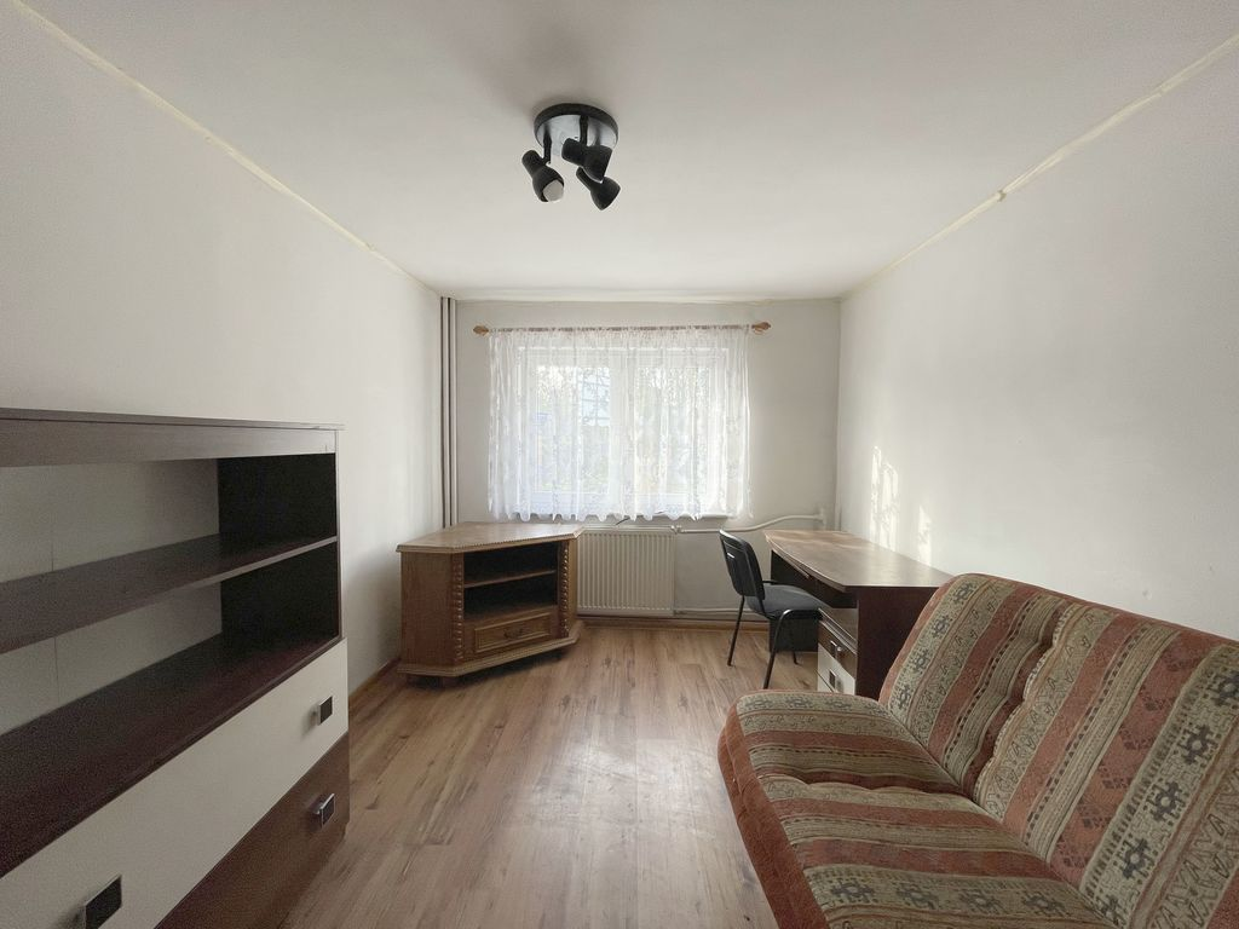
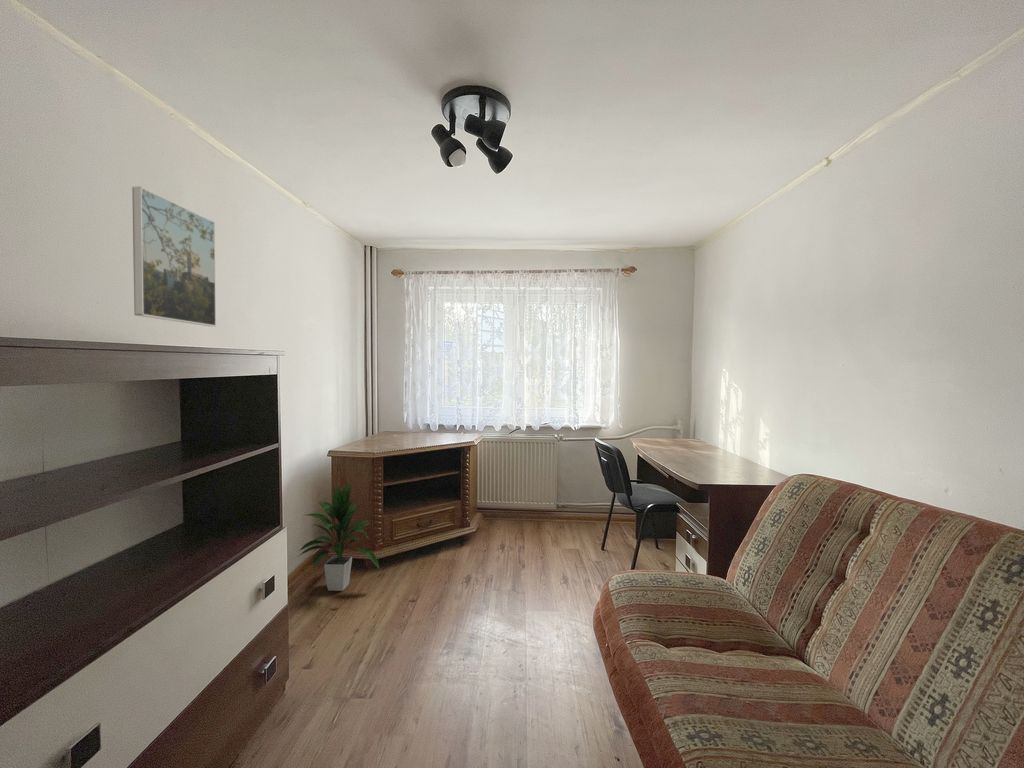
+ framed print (178, 263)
+ indoor plant (340, 537)
